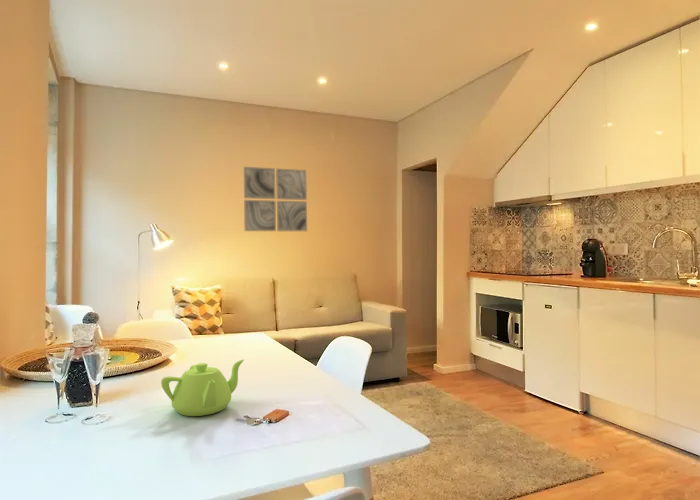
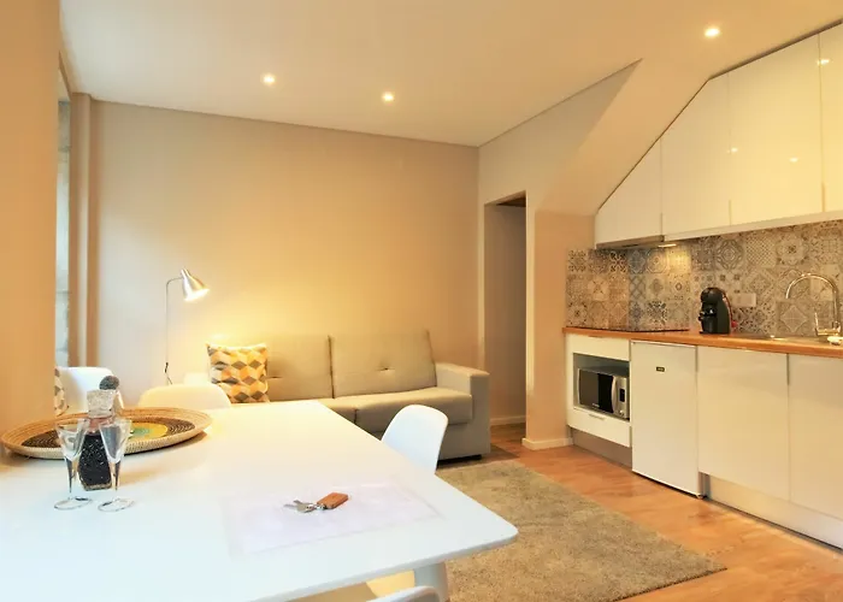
- wall art (275, 198)
- teapot (205, 385)
